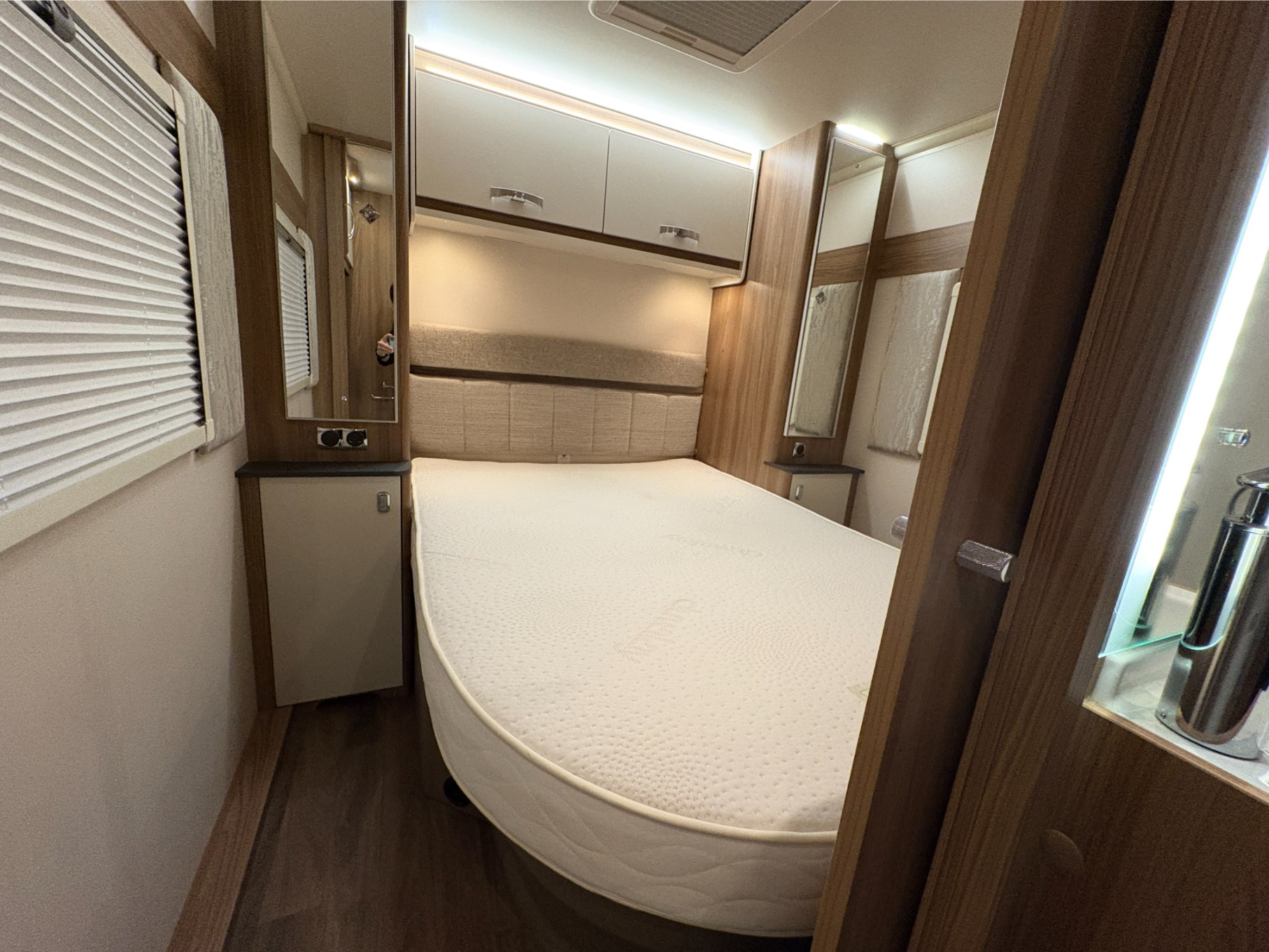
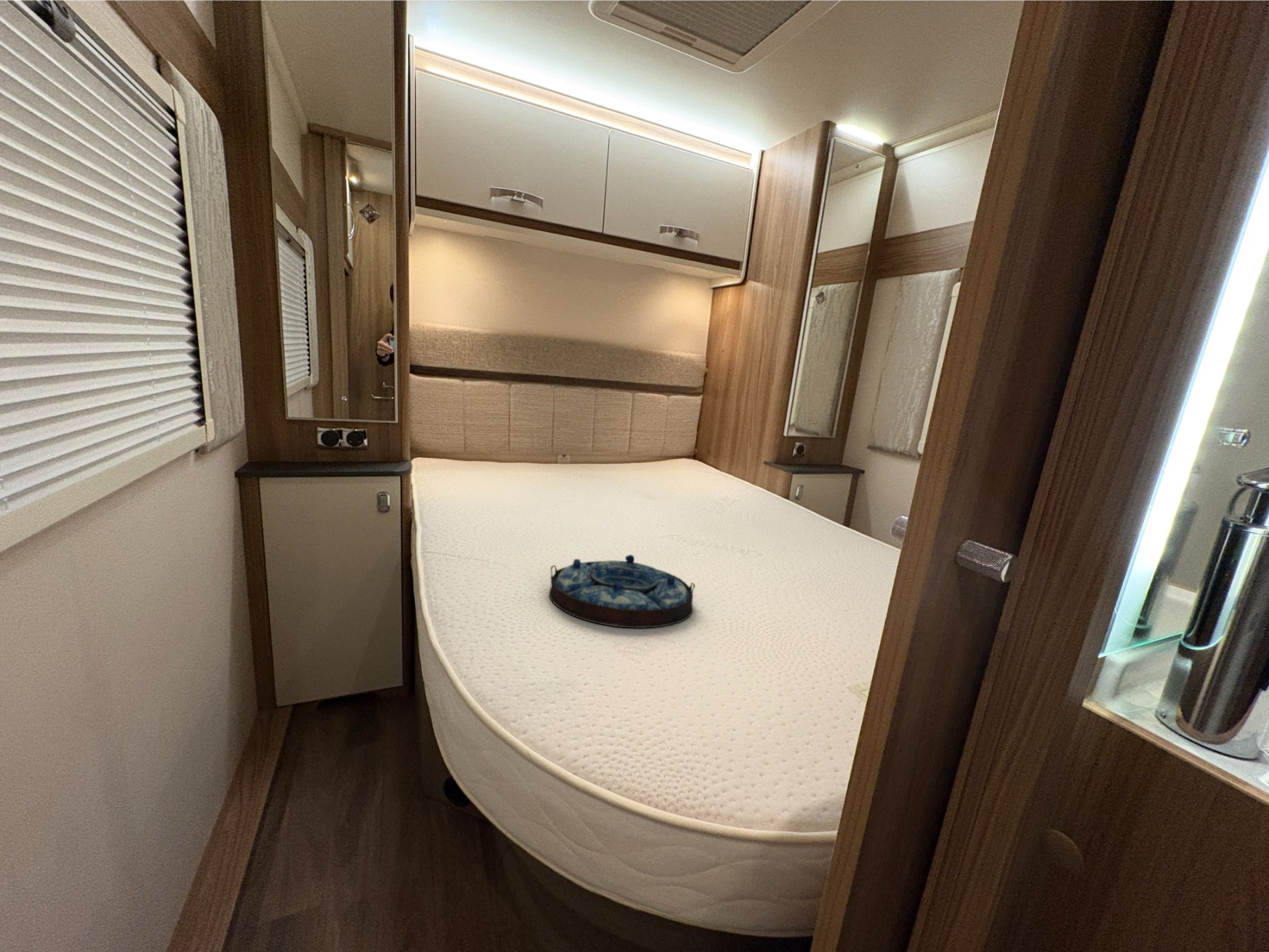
+ serving tray (622, 583)
